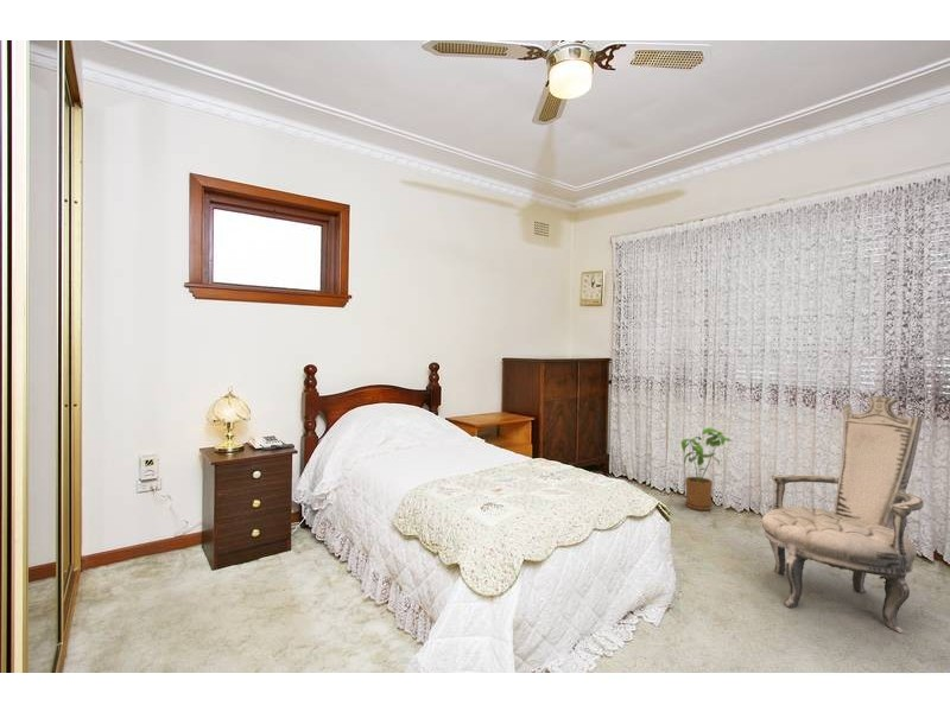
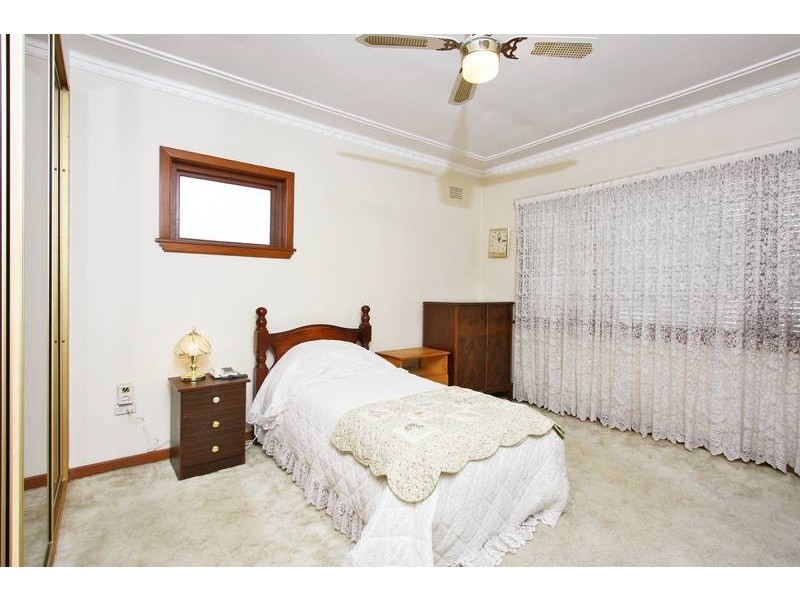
- house plant (698, 468)
- armchair (842, 496)
